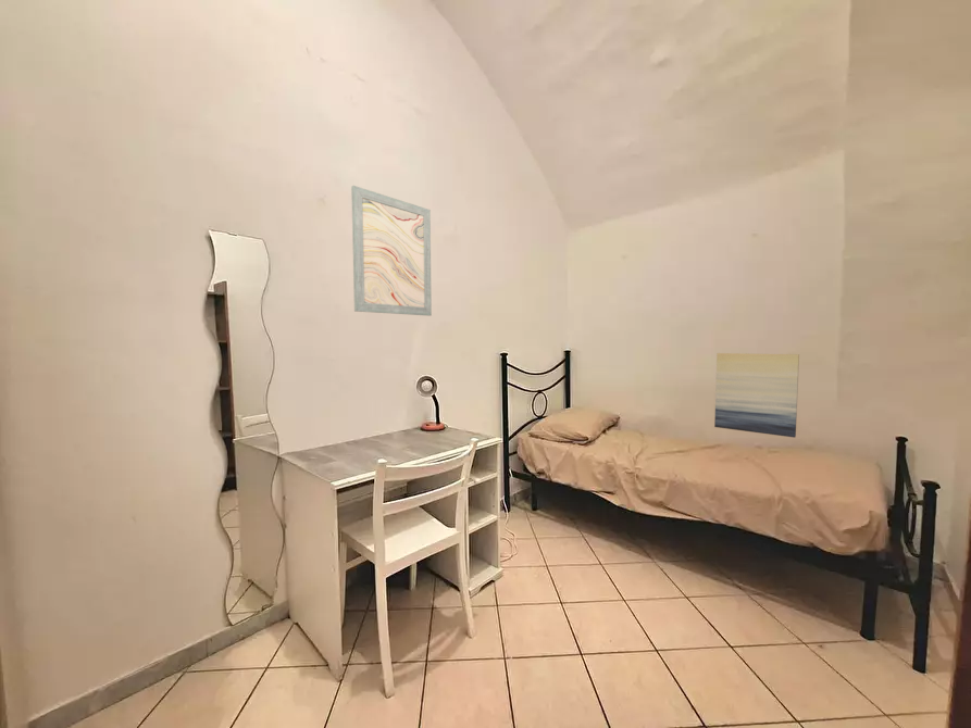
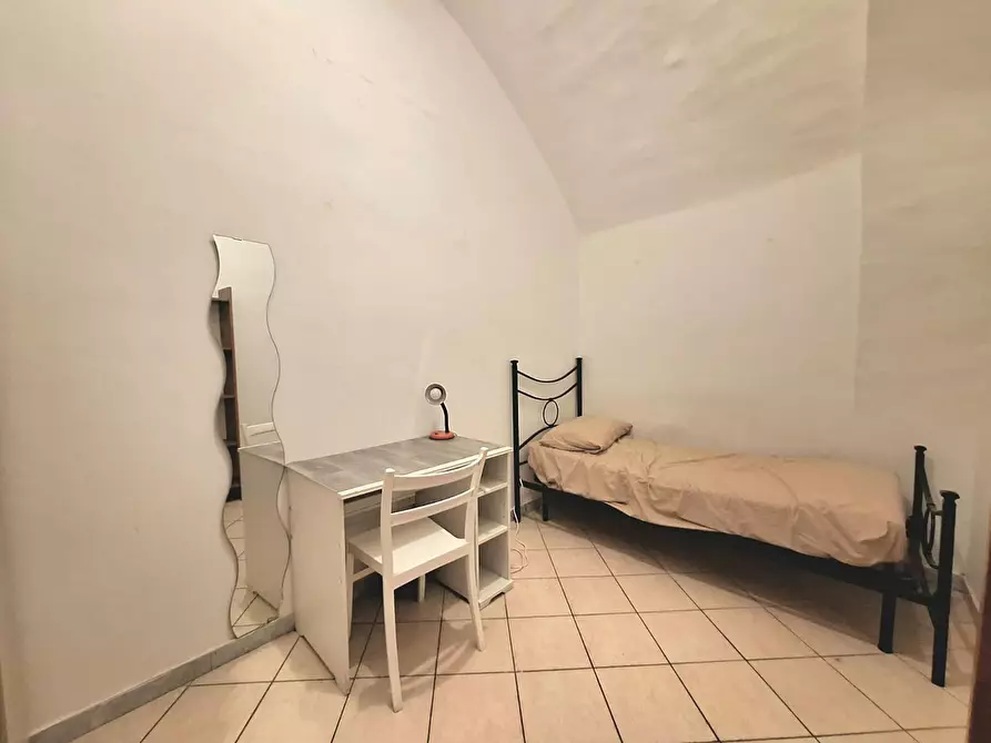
- wall art (754, 392)
- wall art (395, 256)
